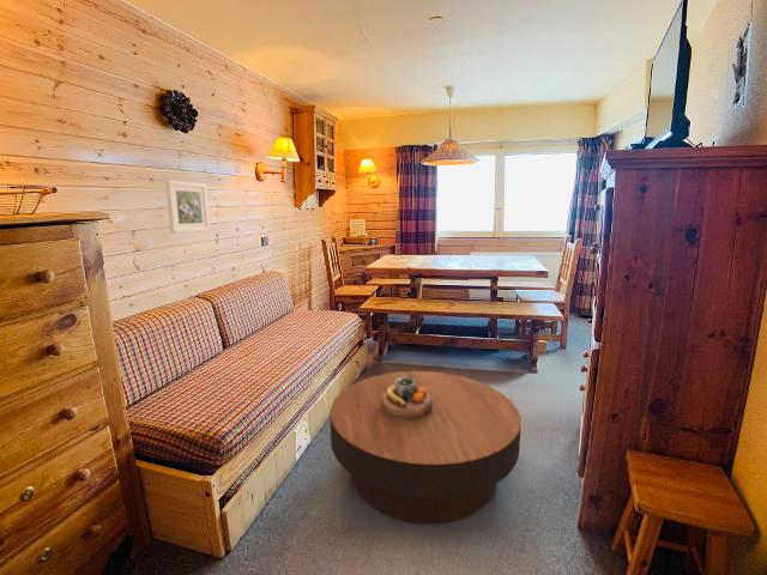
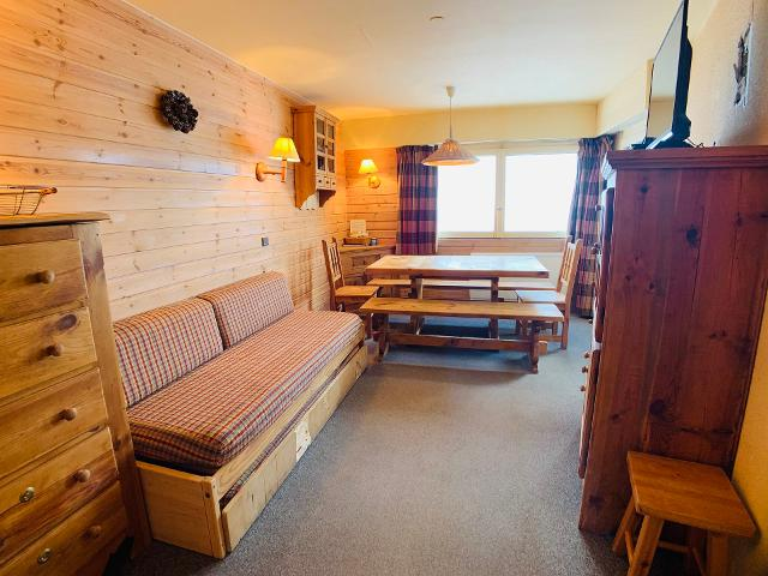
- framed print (188, 207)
- coffee table (422, 438)
- decorative bowl (406, 393)
